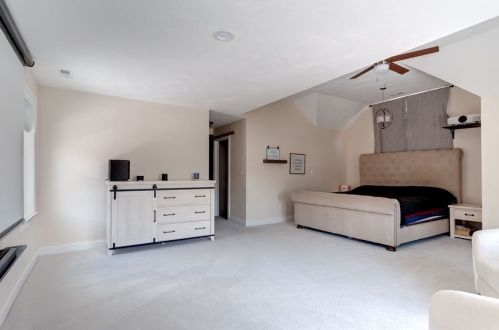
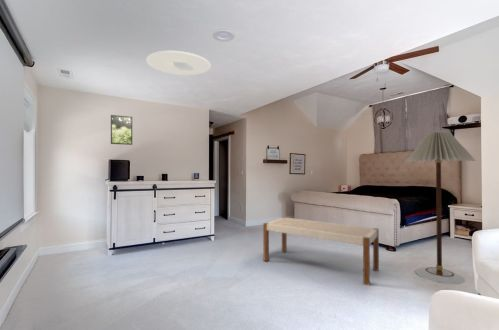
+ ceiling light (179, 61)
+ bench (319, 238)
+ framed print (121, 130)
+ floor lamp (438, 203)
